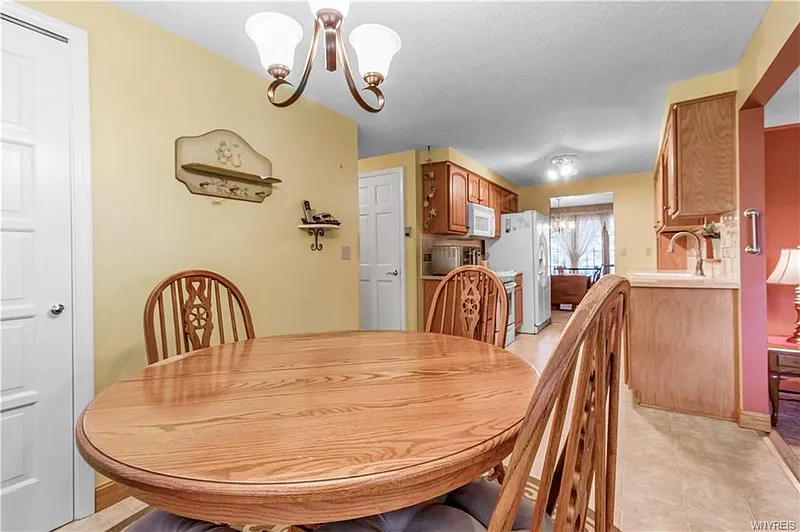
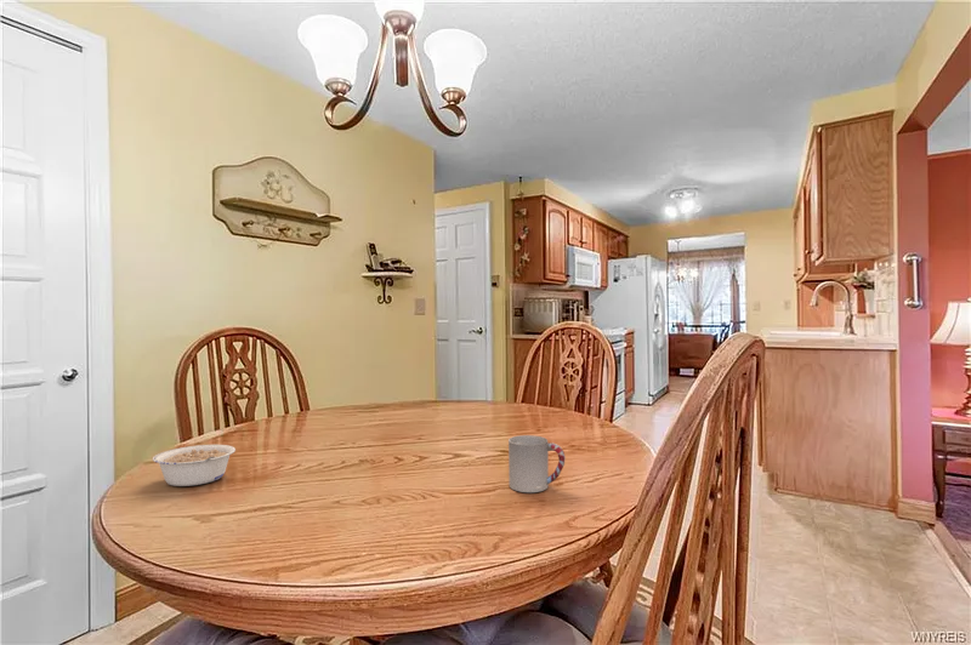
+ cup (536, 463)
+ legume (198, 463)
